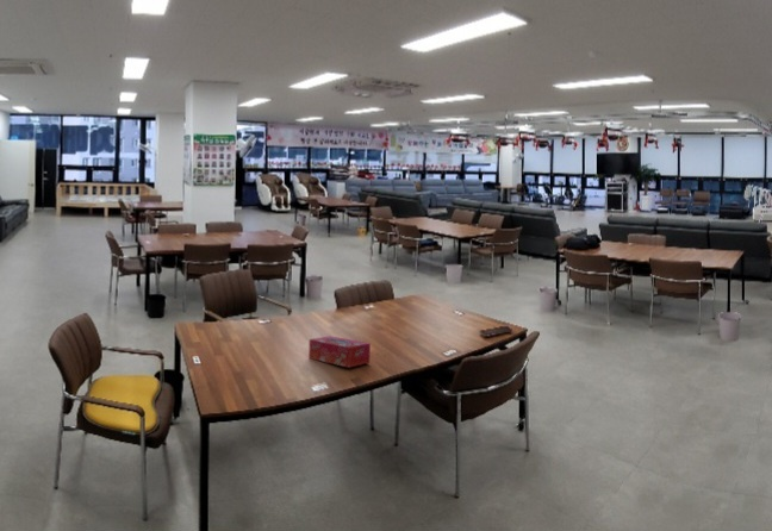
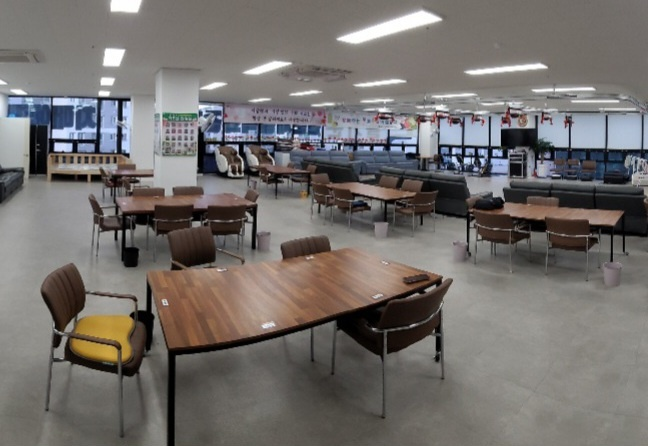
- tissue box (338, 350)
